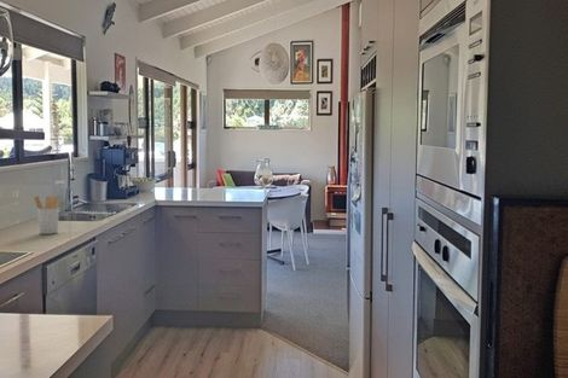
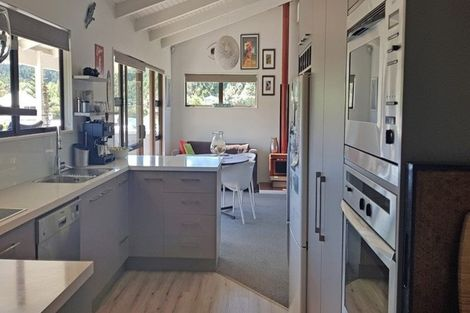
- utensil holder (50, 214)
